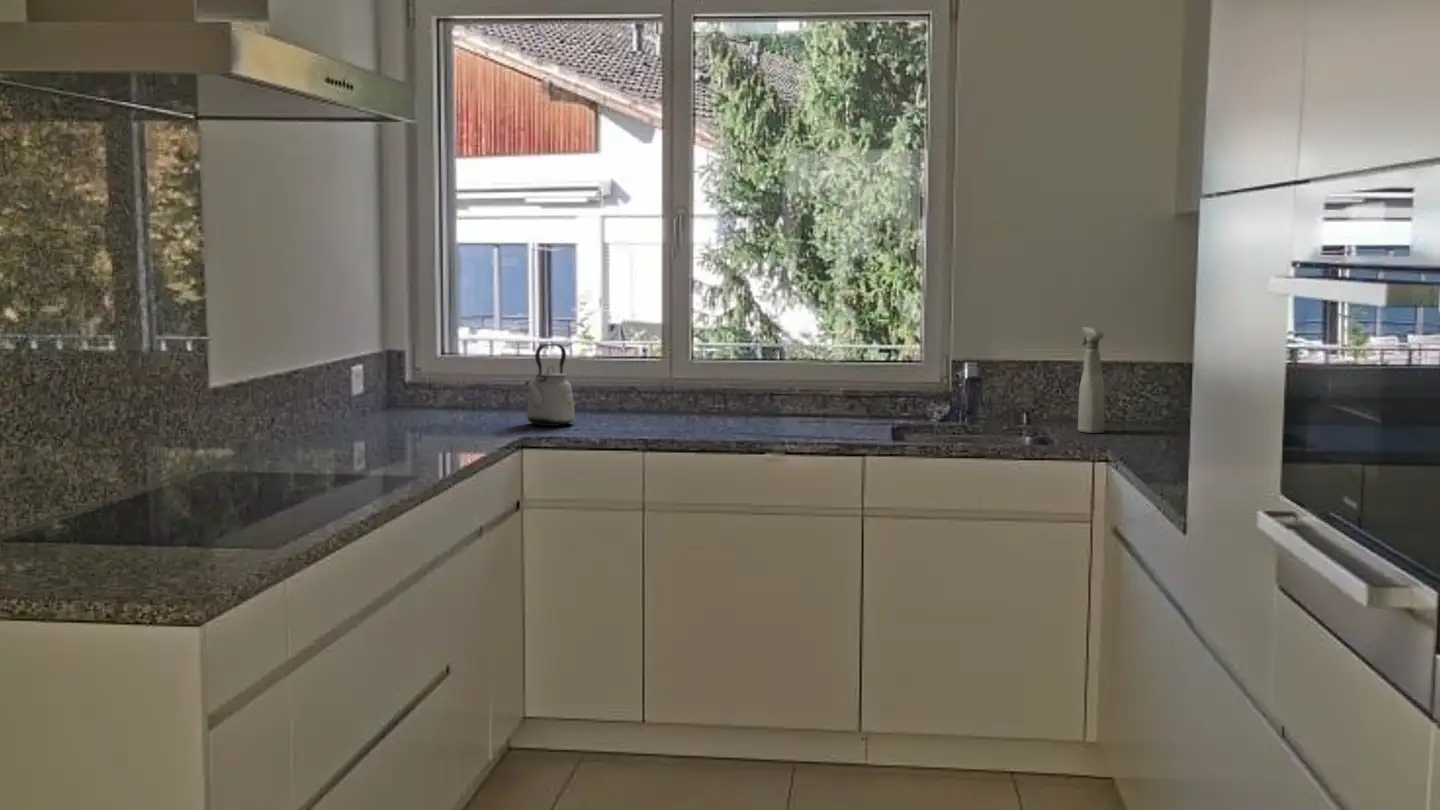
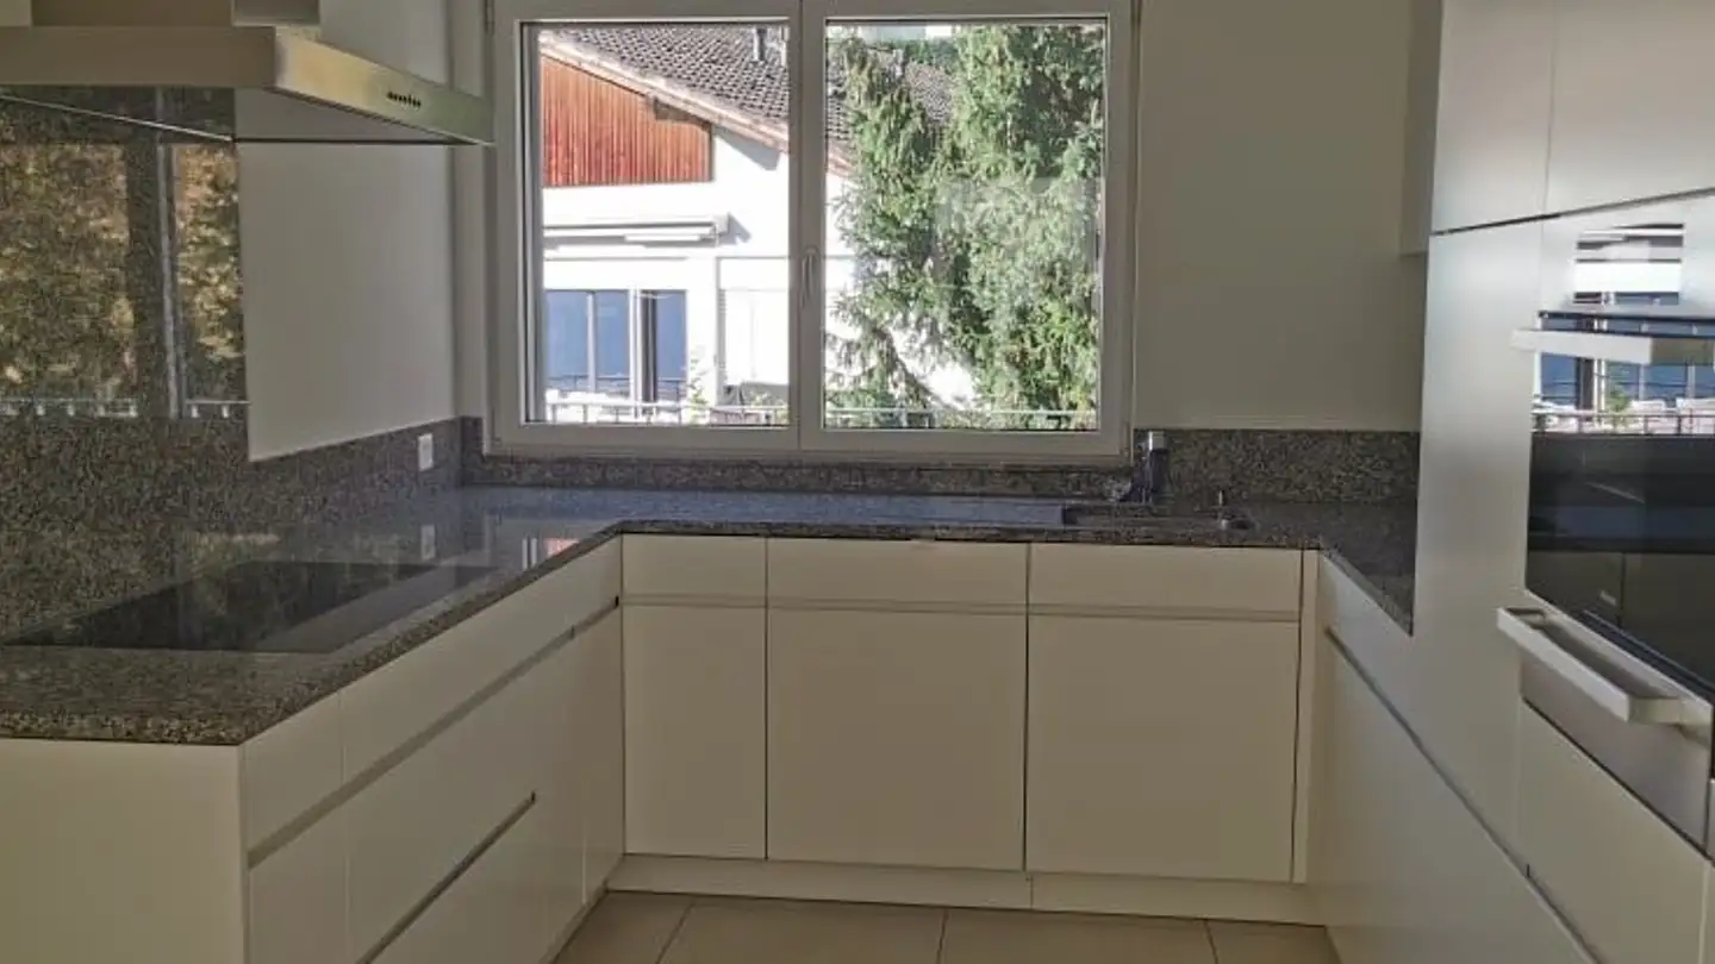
- kettle (545, 384)
- spray bottle (1092, 379)
